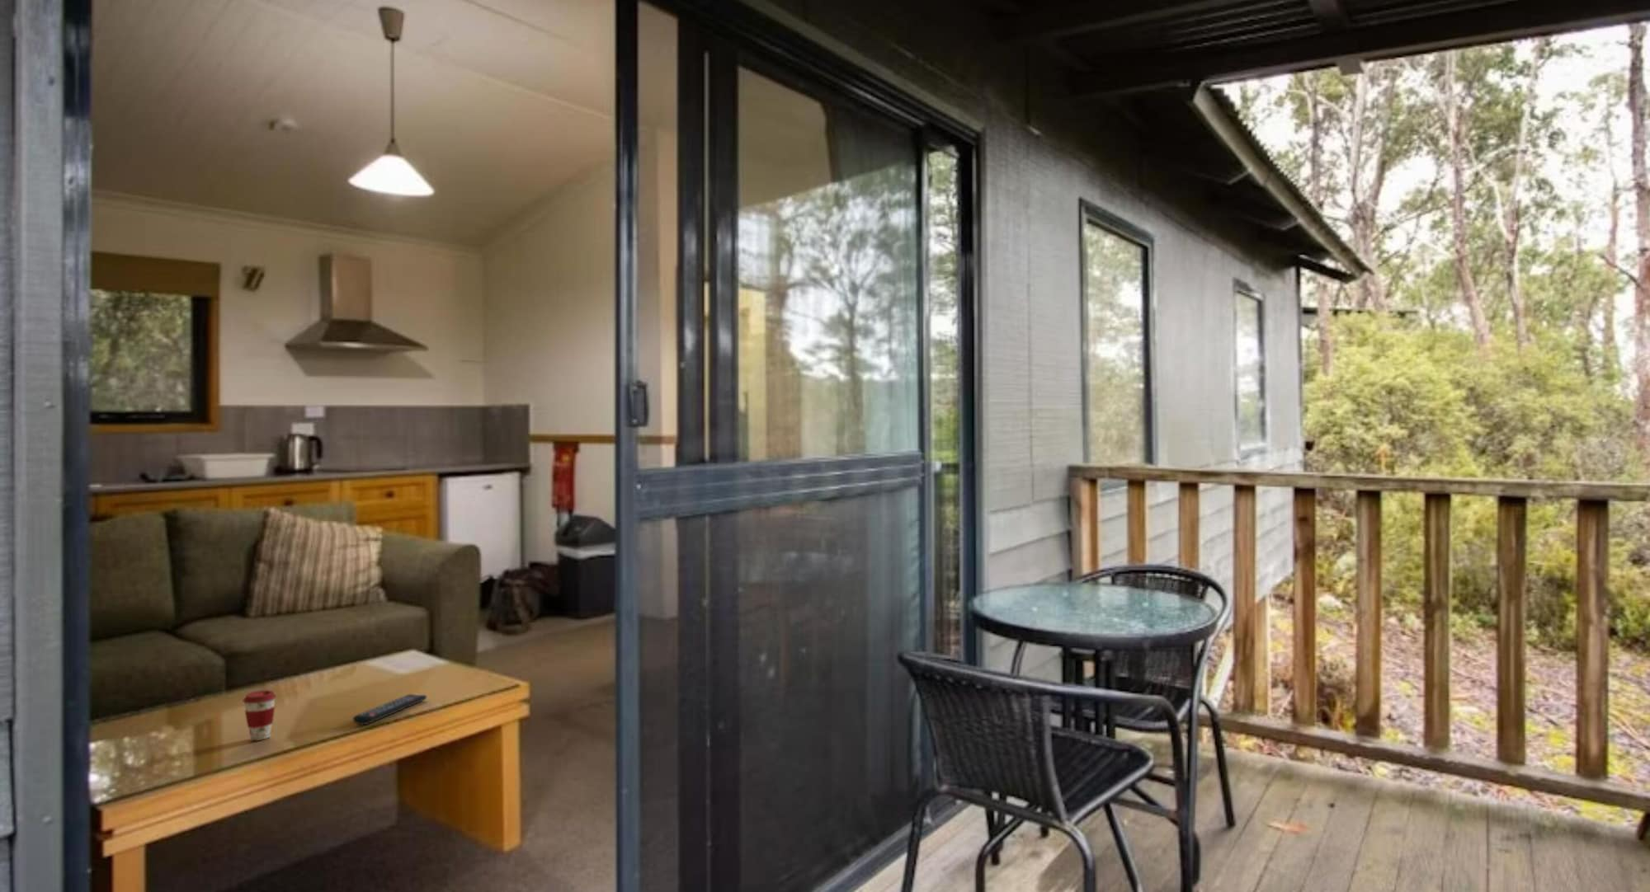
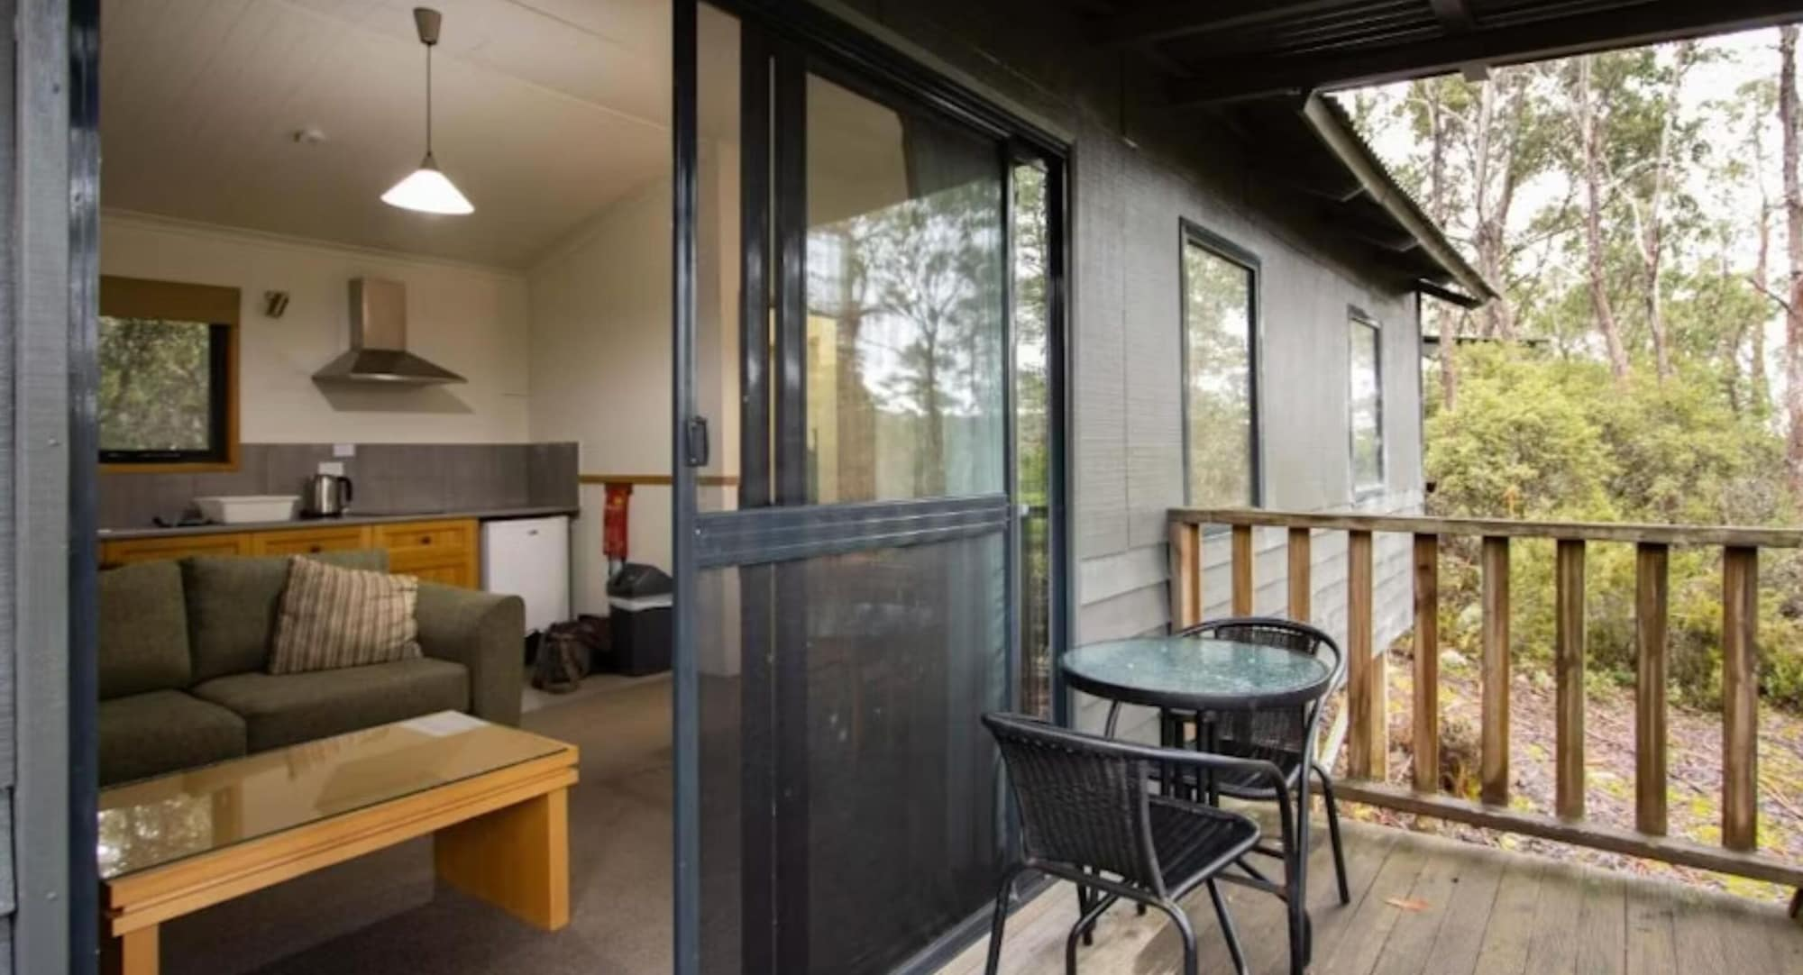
- remote control (391, 709)
- coffee cup (259, 715)
